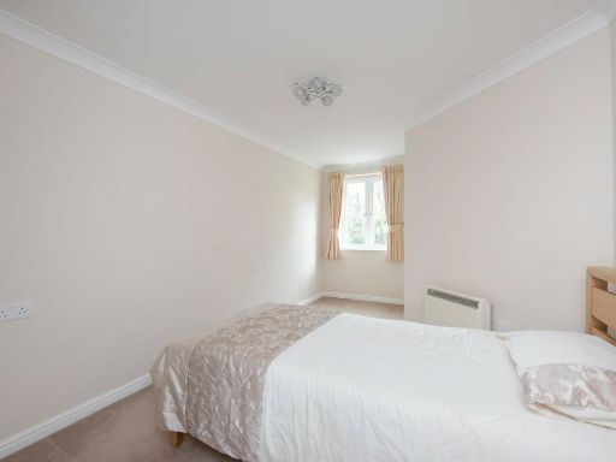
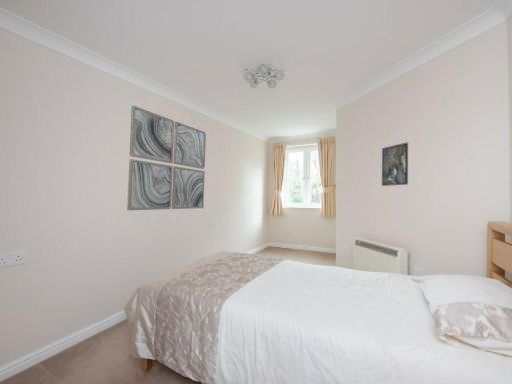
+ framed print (394, 165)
+ wall art (173, 163)
